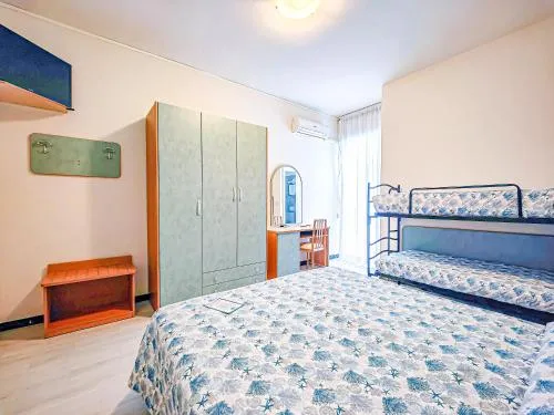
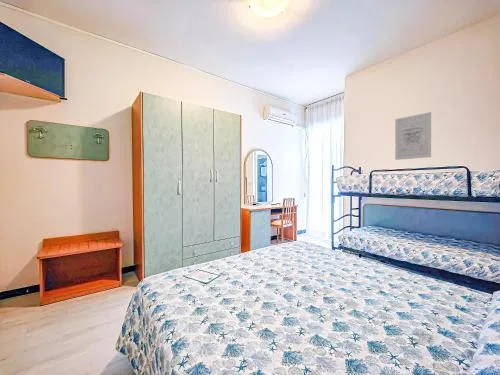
+ wall art (412, 137)
